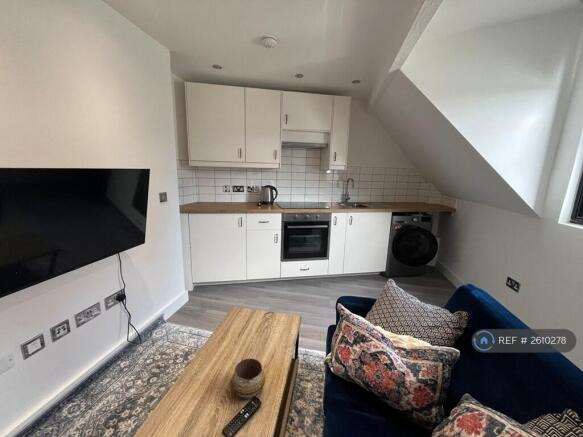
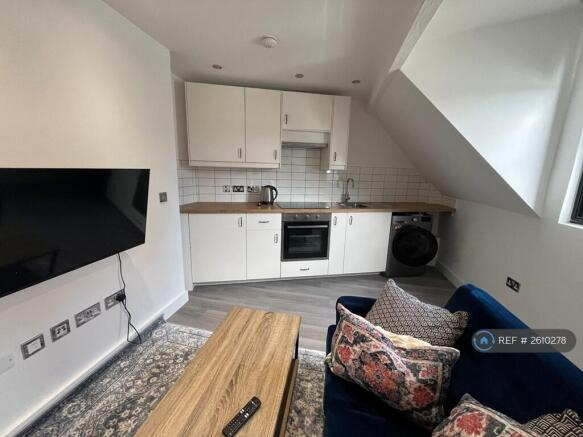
- decorative bowl (248, 378)
